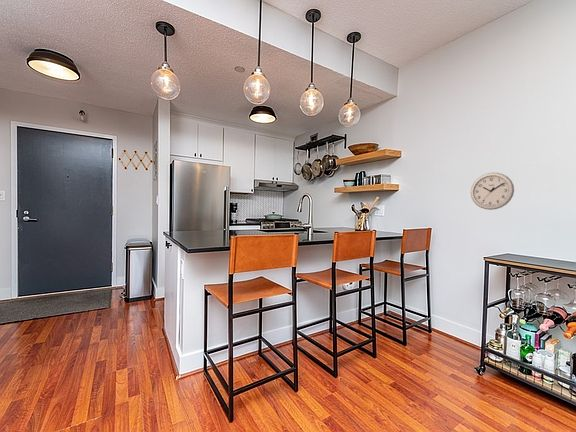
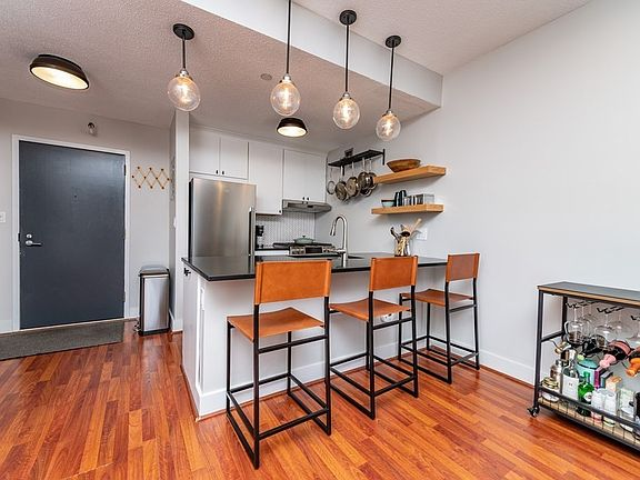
- wall clock (490, 191)
